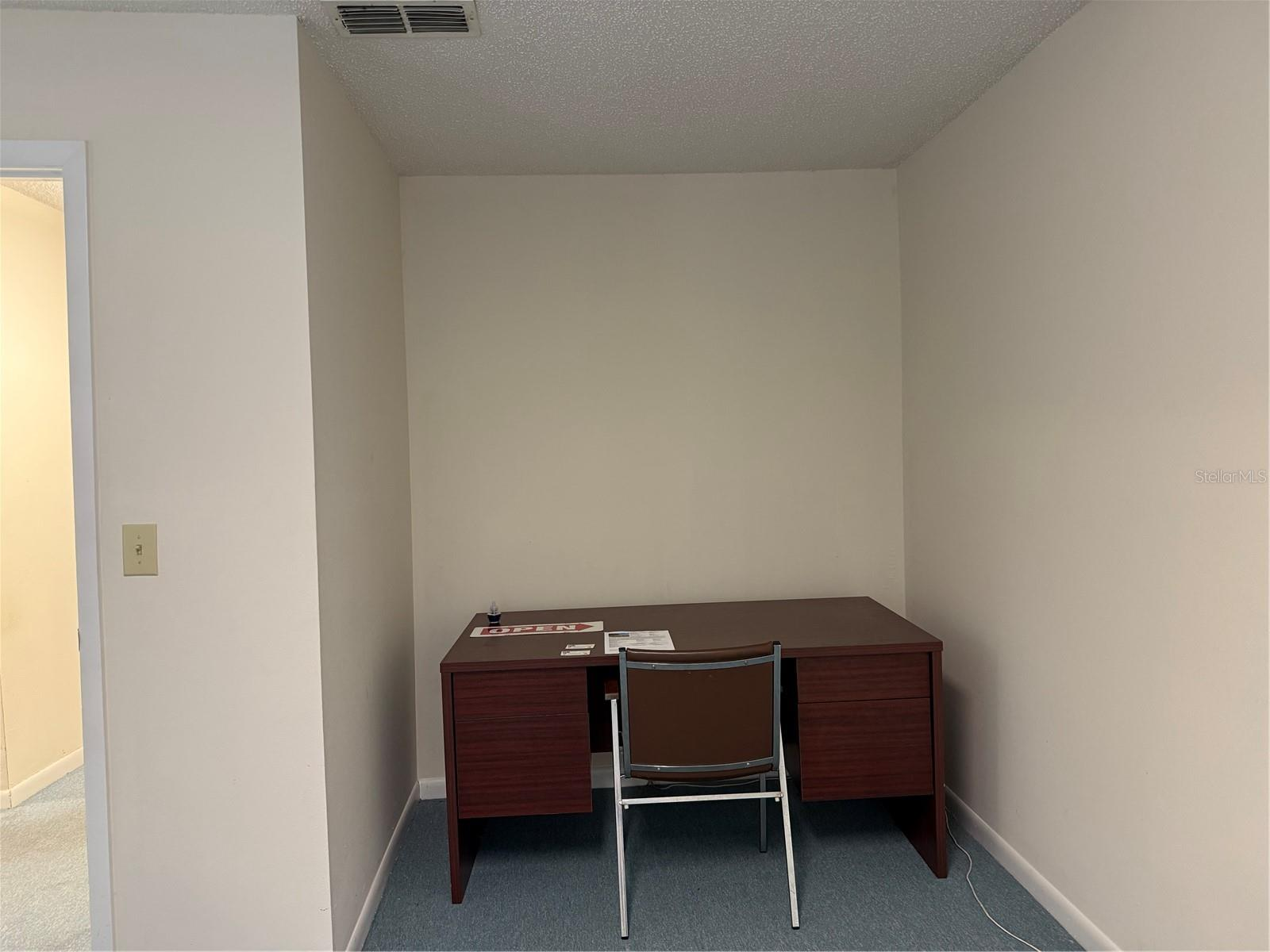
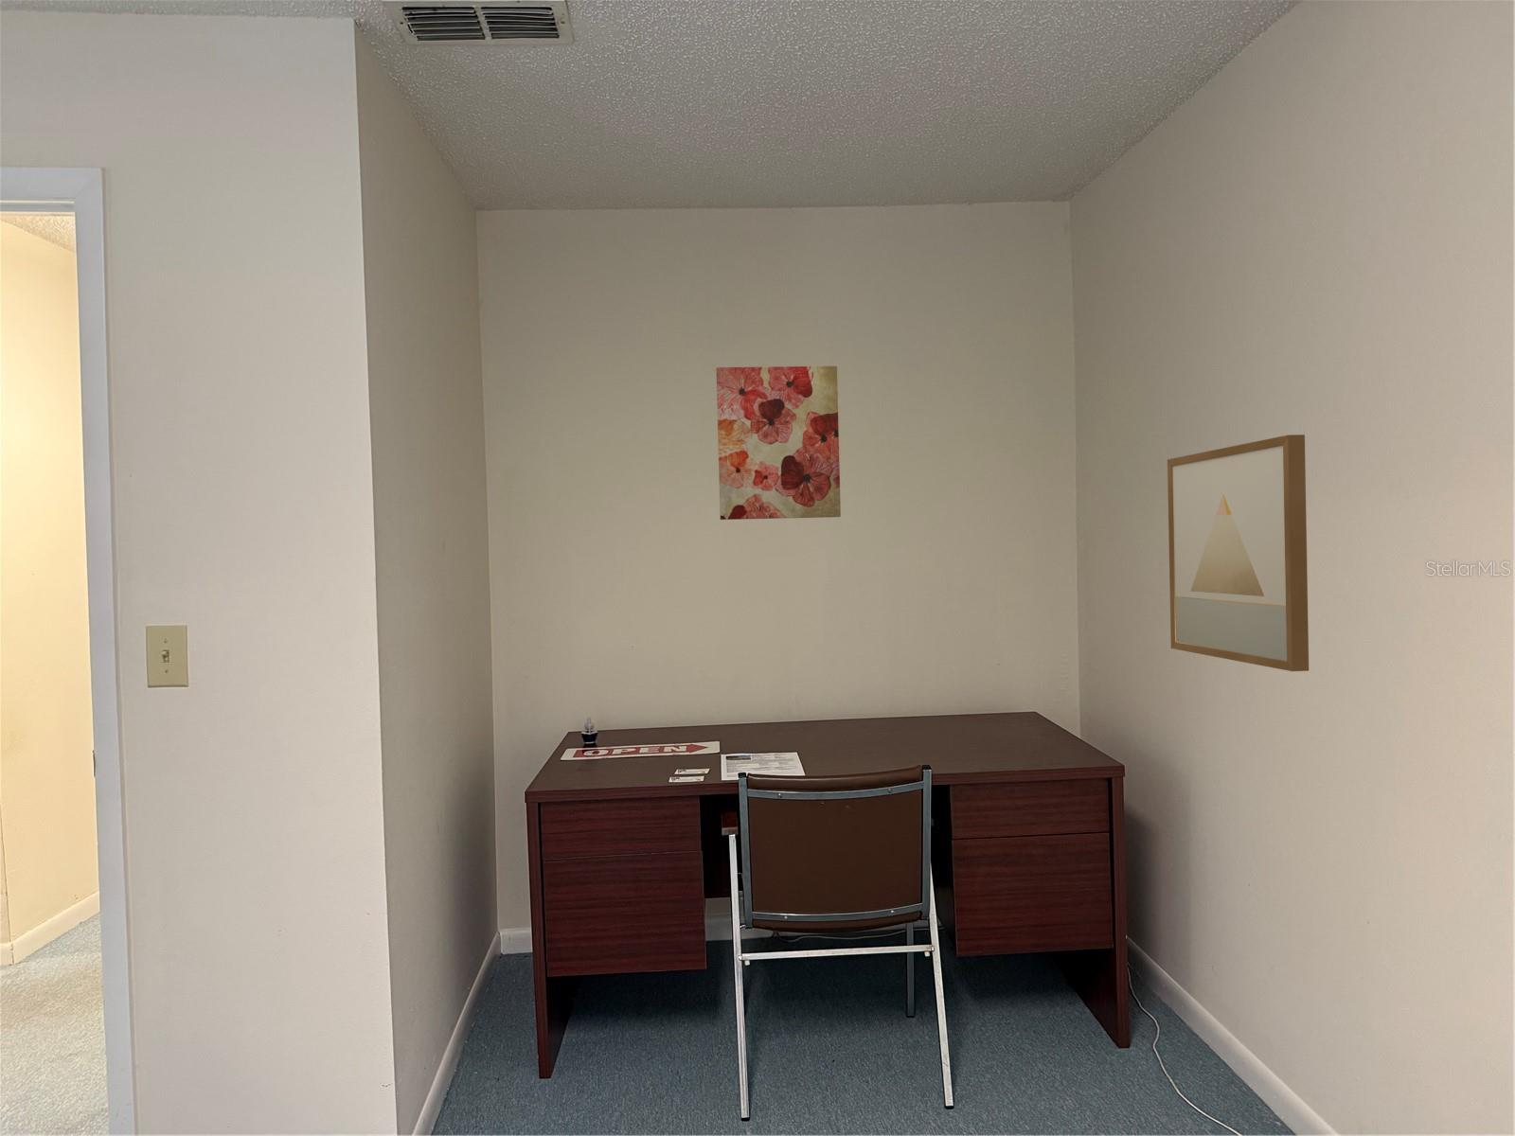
+ wall art (778, 442)
+ wall art (1230, 552)
